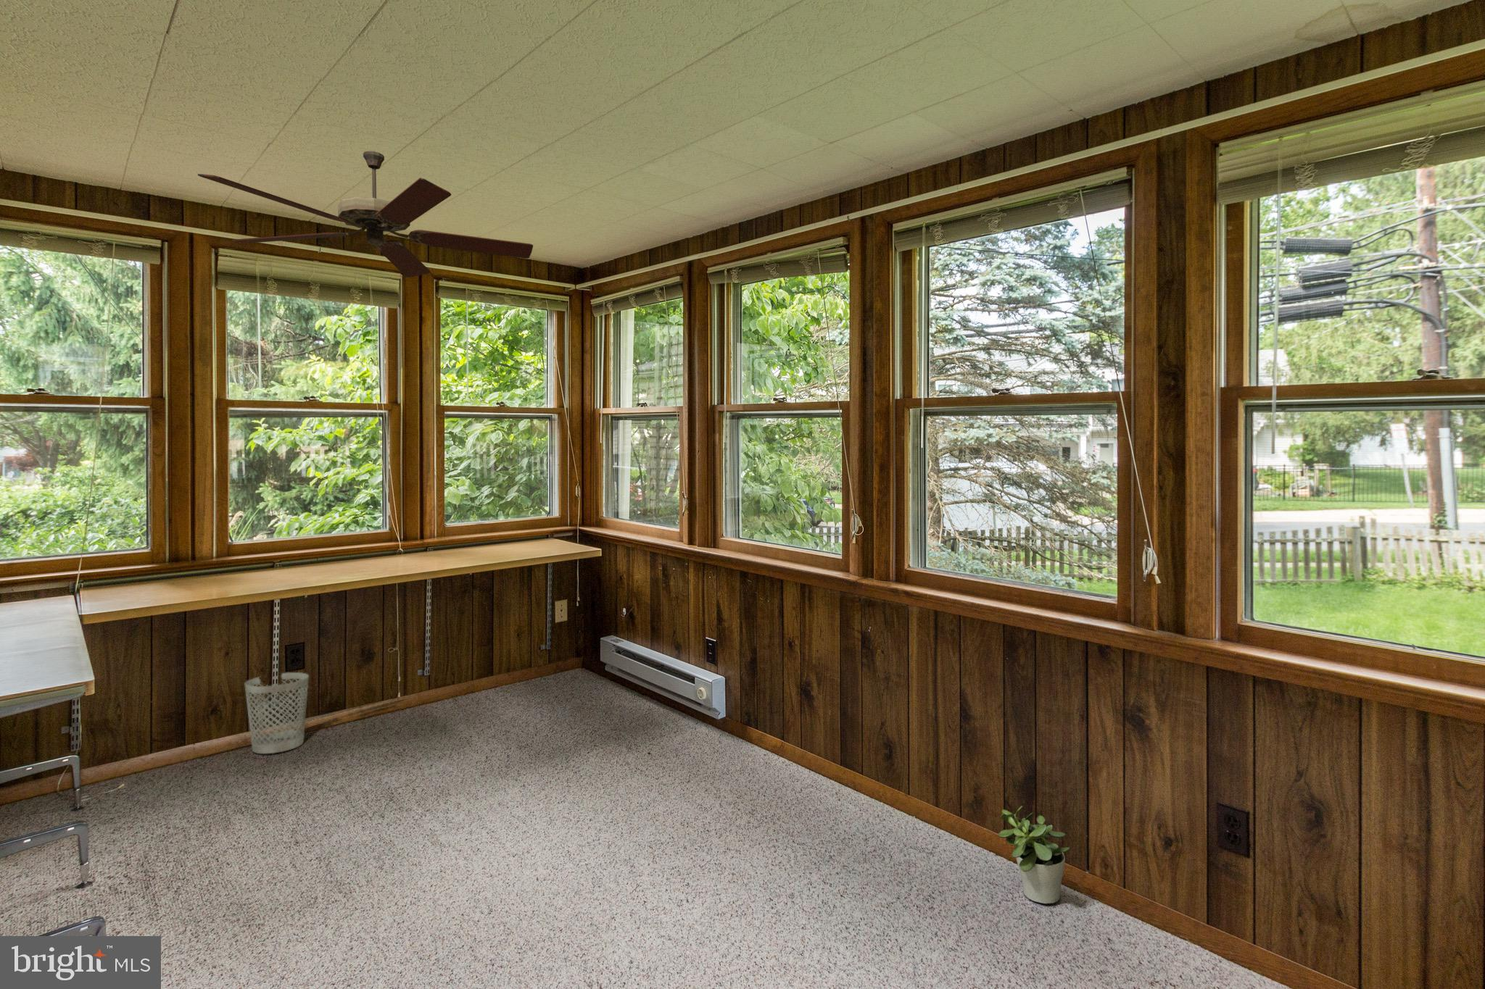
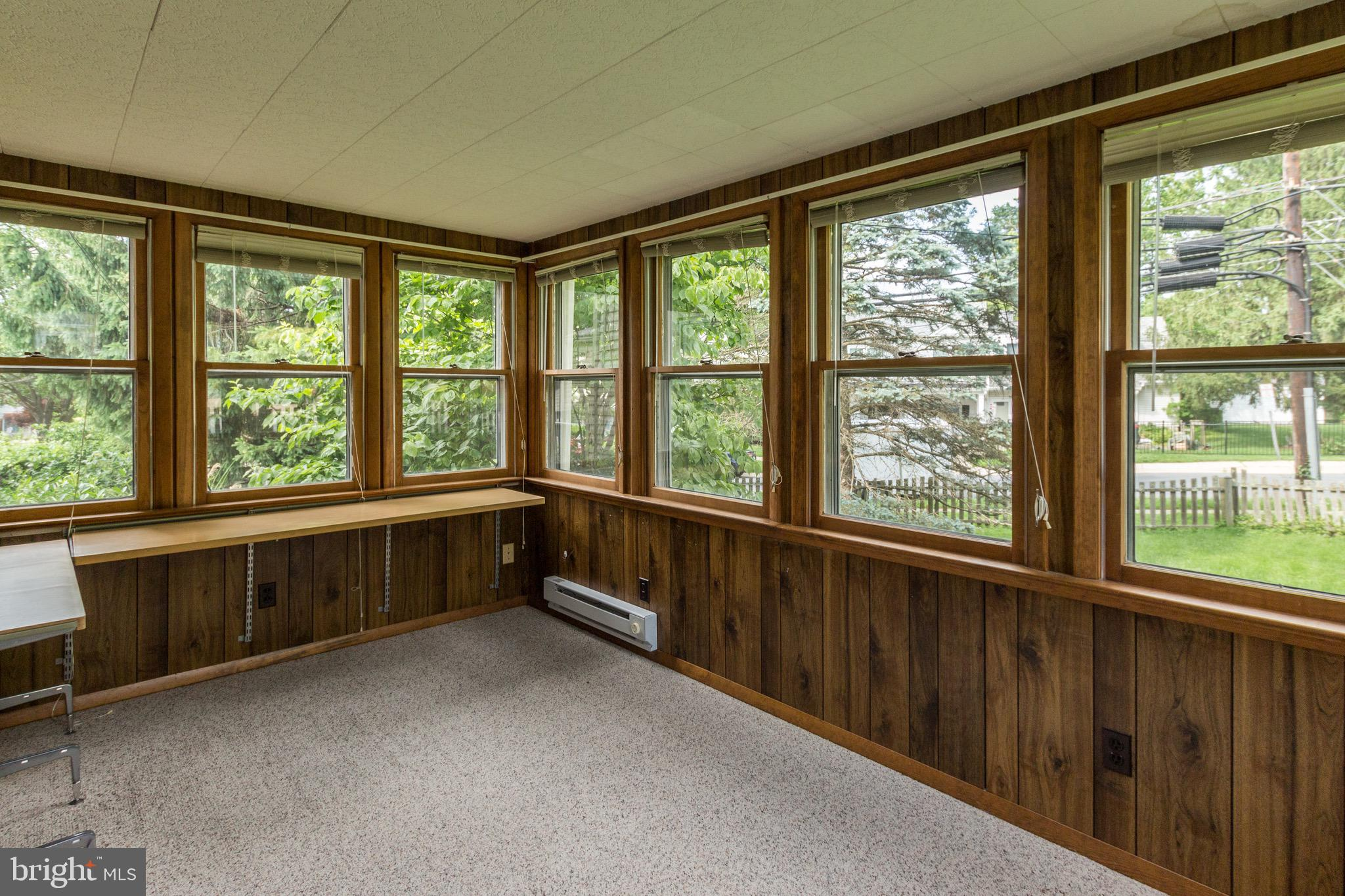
- ceiling fan (385, 201)
- wastebasket (277, 713)
- potted plant (1028, 853)
